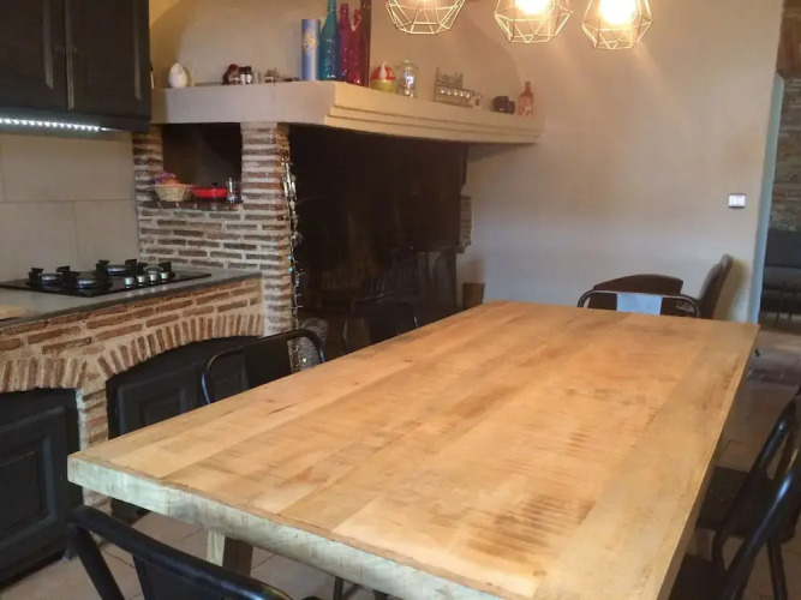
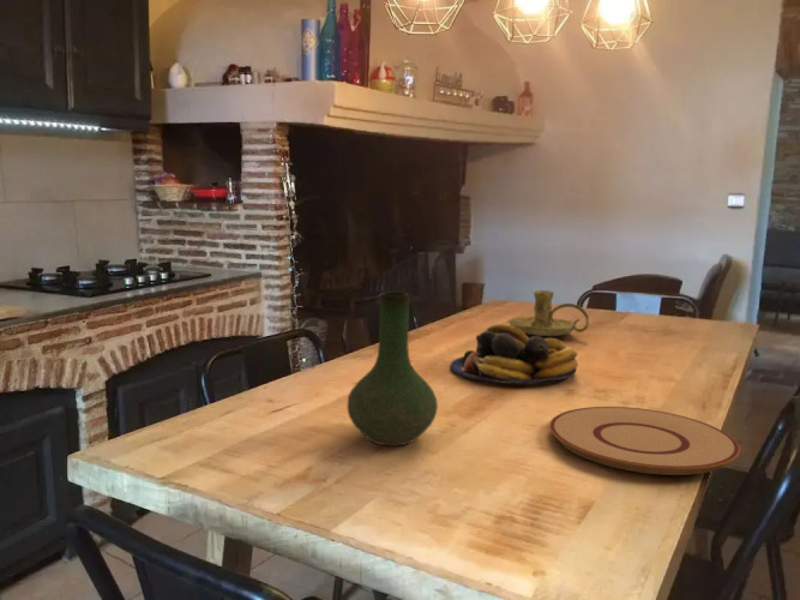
+ fruit bowl (512, 347)
+ vase (392, 366)
+ candle holder (549, 313)
+ plate (639, 437)
